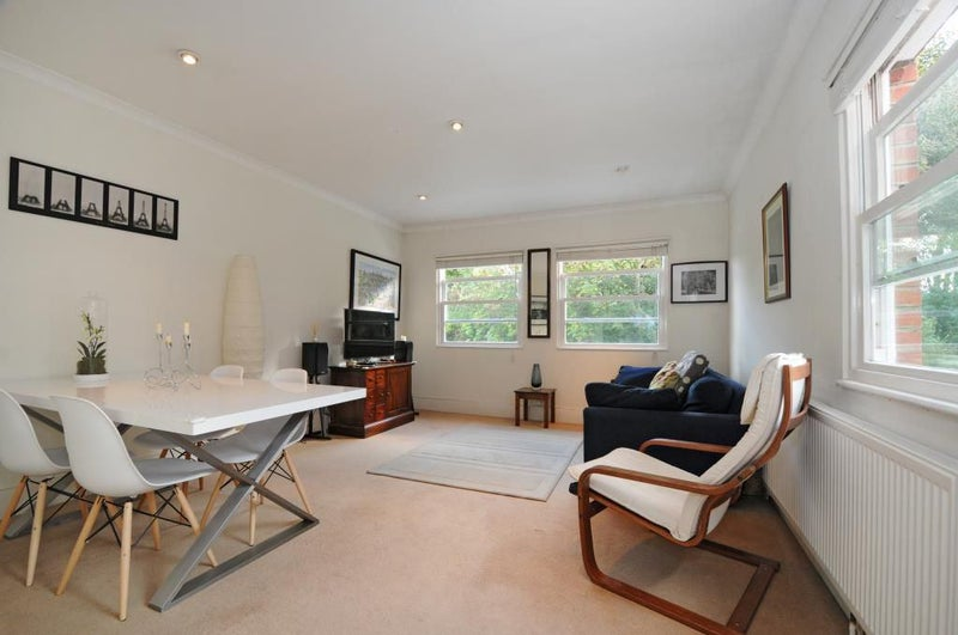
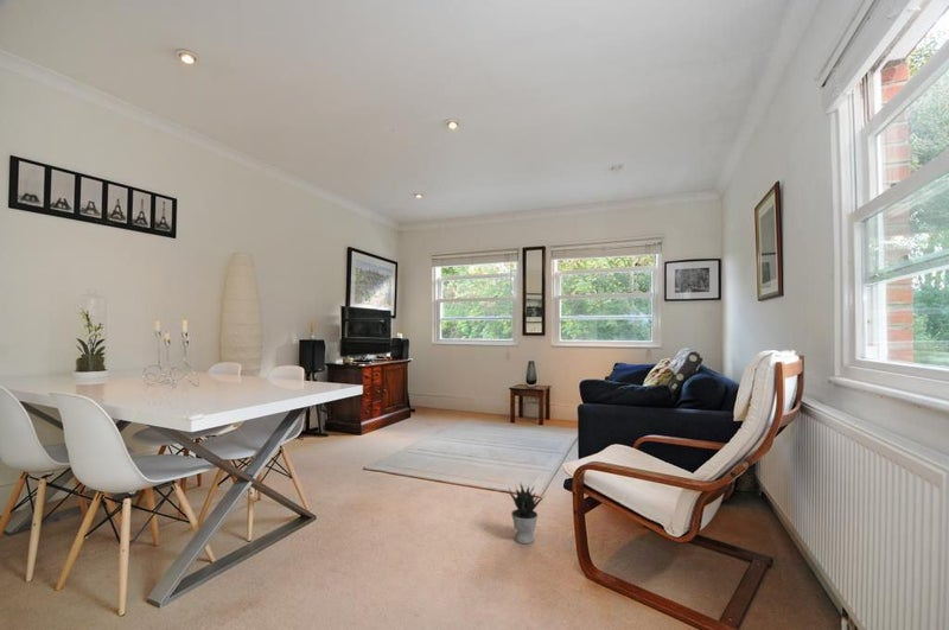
+ potted plant (522, 510)
